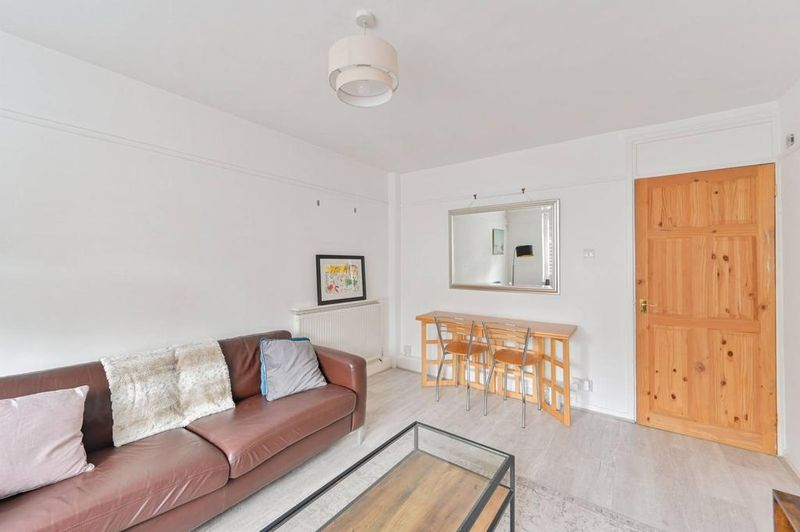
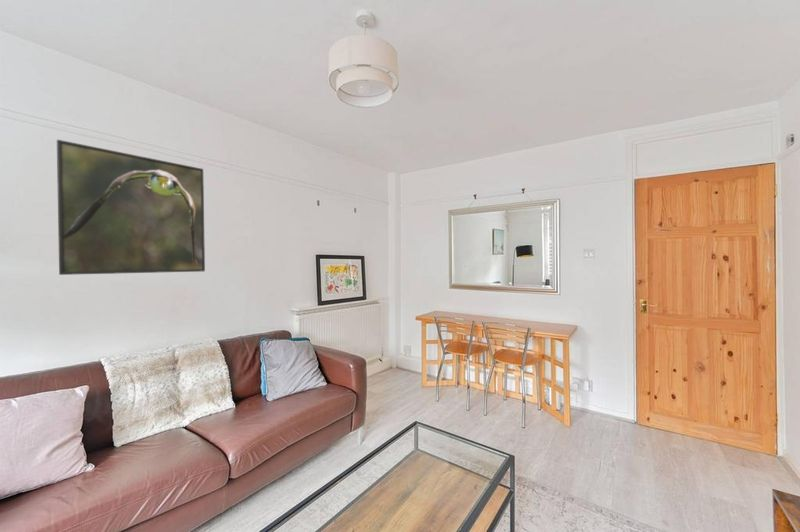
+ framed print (140, 214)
